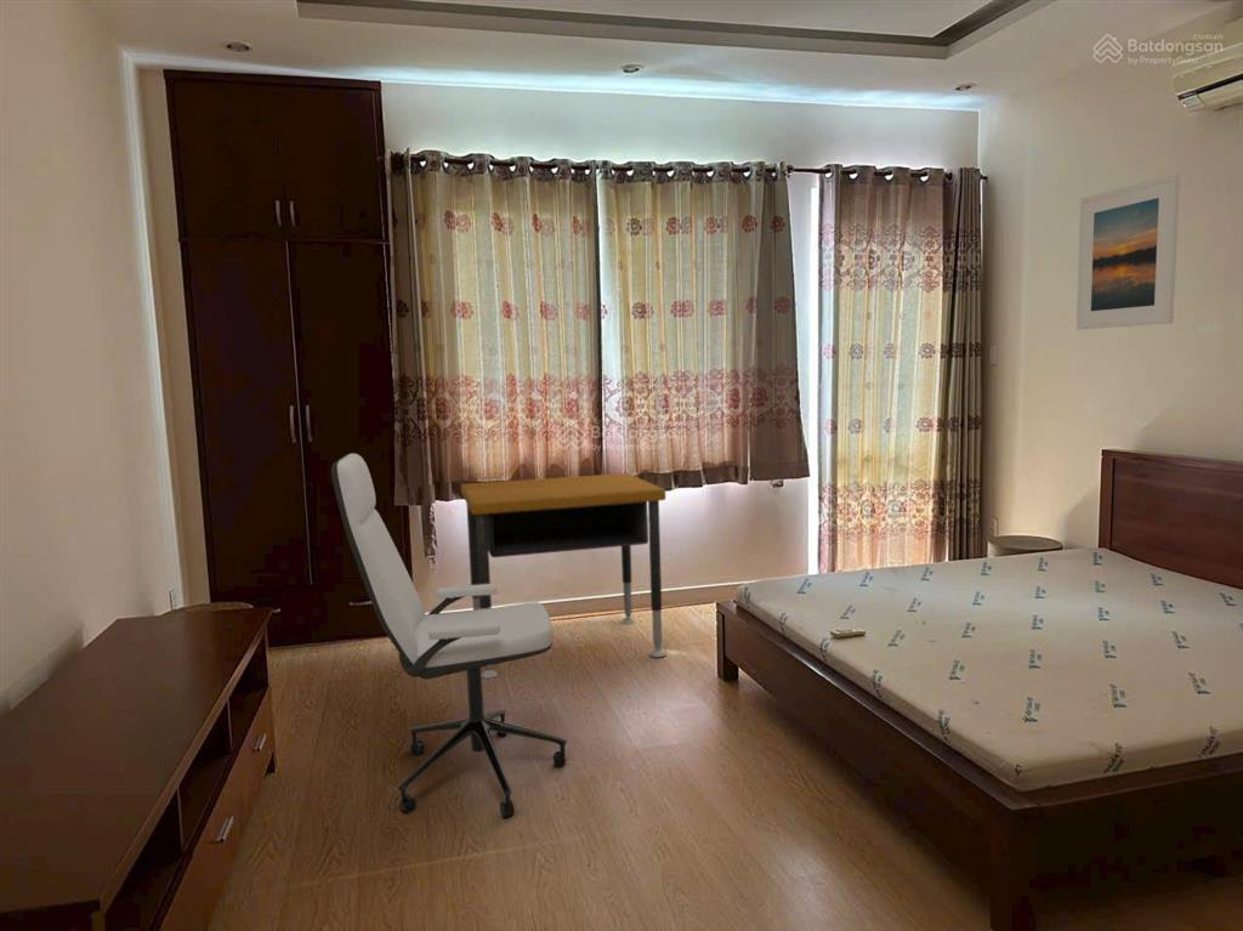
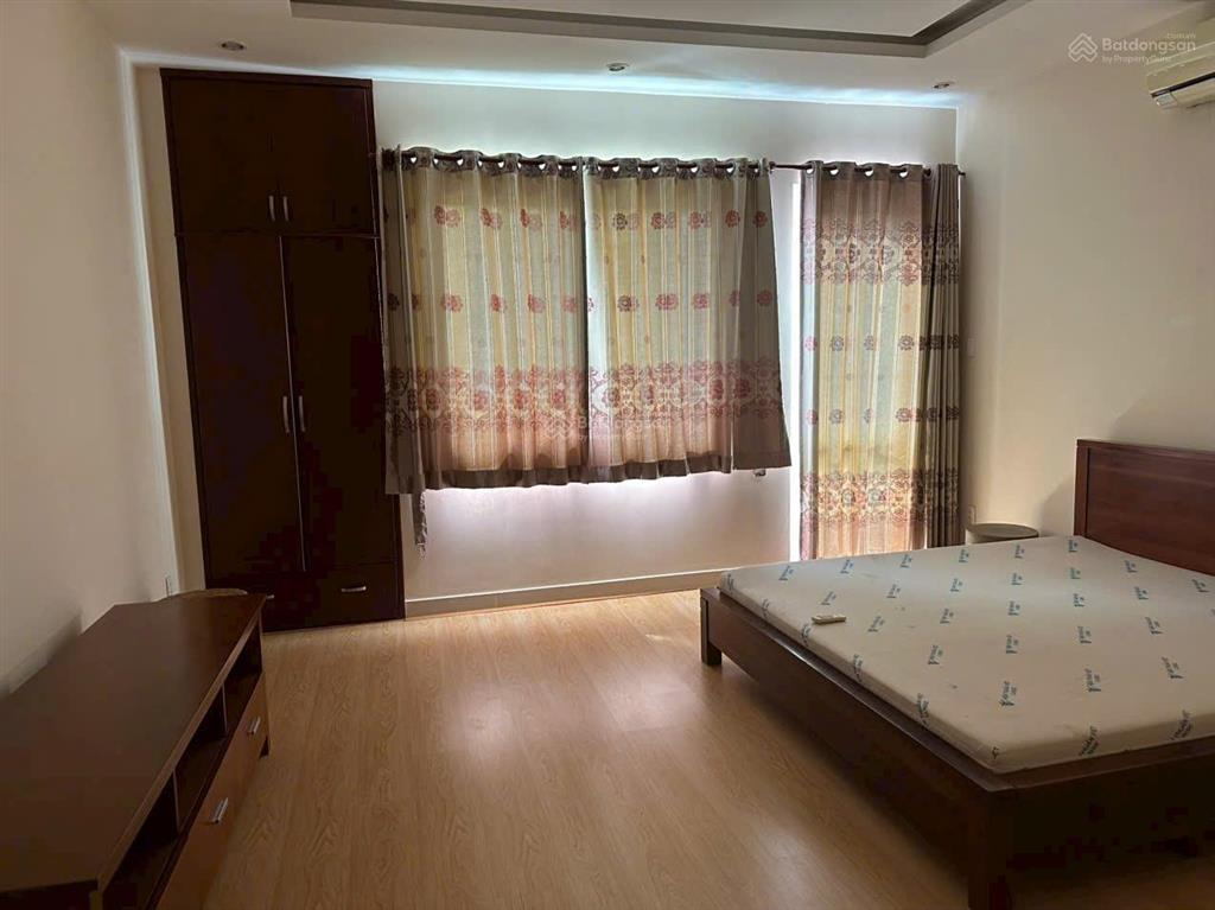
- office chair (456, 617)
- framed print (1124, 257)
- desk (560, 551)
